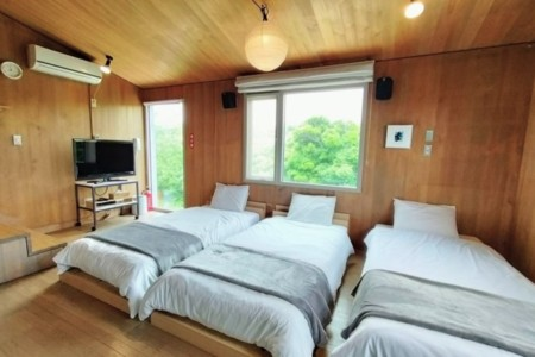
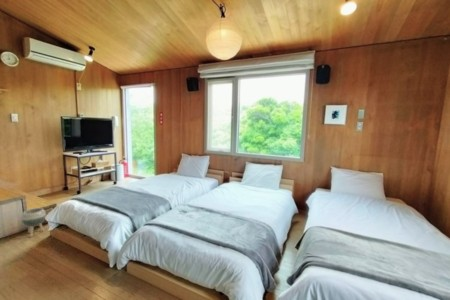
+ planter (34, 222)
